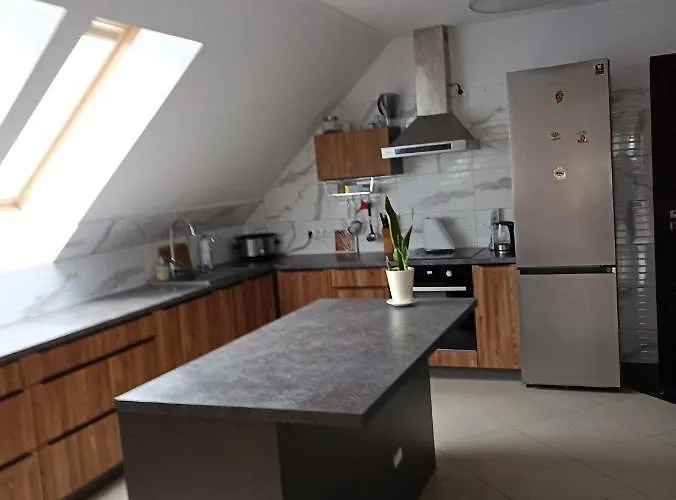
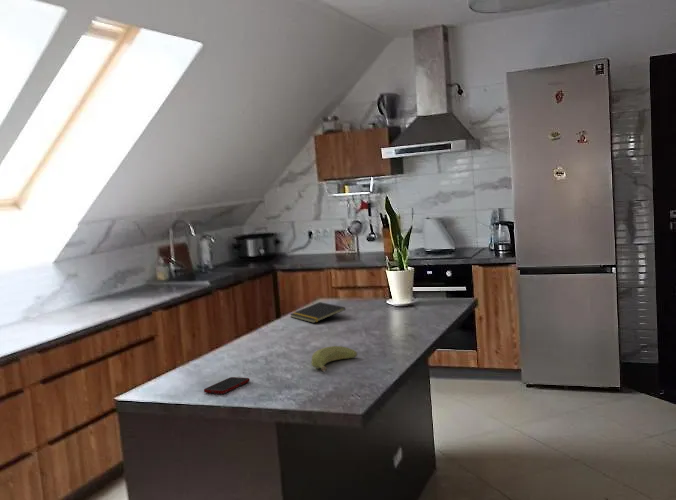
+ banana (332, 357)
+ notepad (317, 312)
+ cell phone (227, 385)
